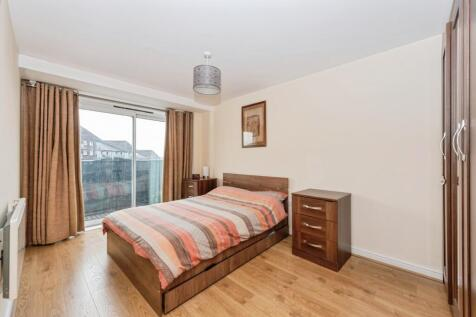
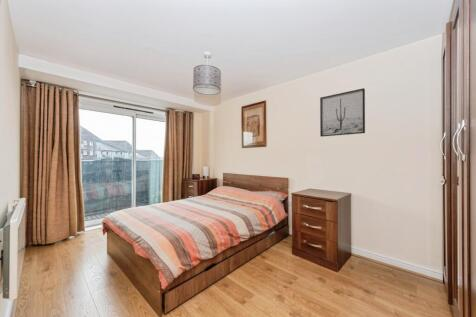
+ wall art (341, 114)
